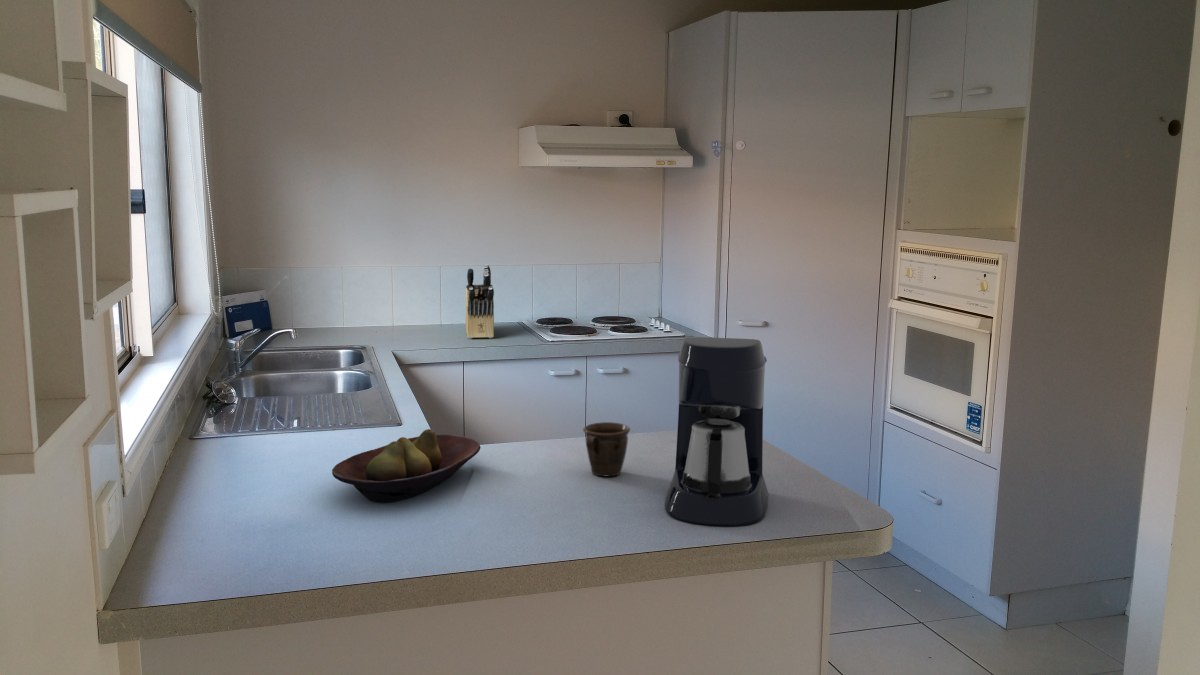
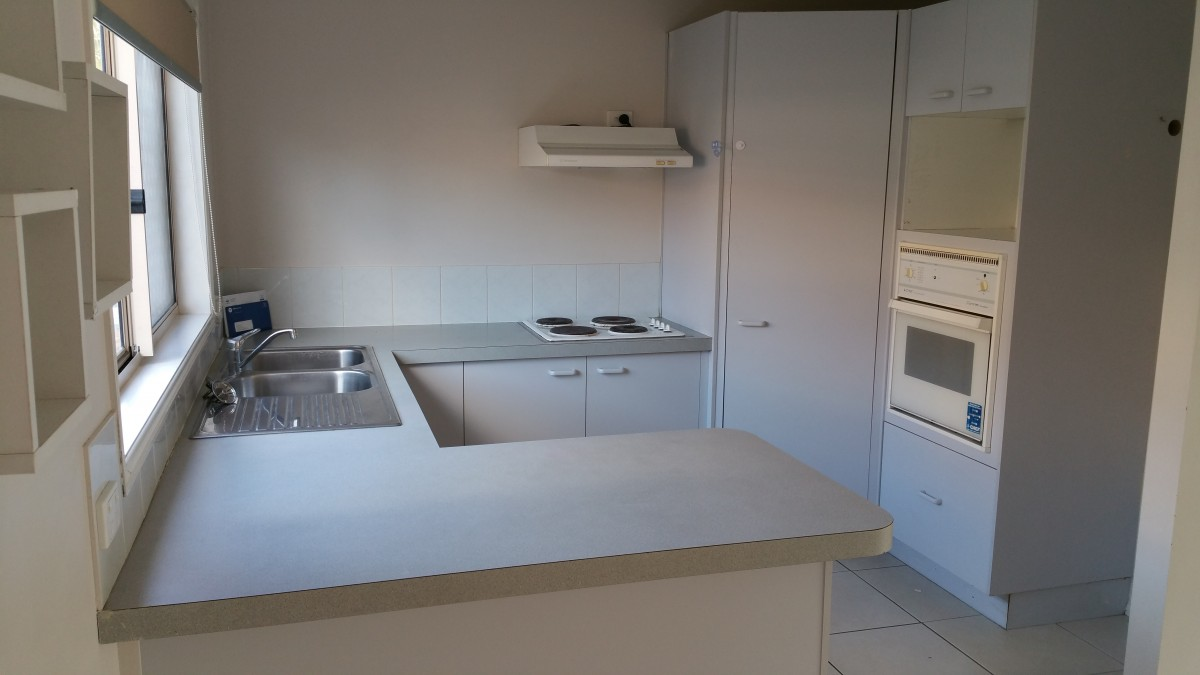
- coffee maker (721, 423)
- mug (603, 450)
- knife block (479, 299)
- fruit bowl (410, 459)
